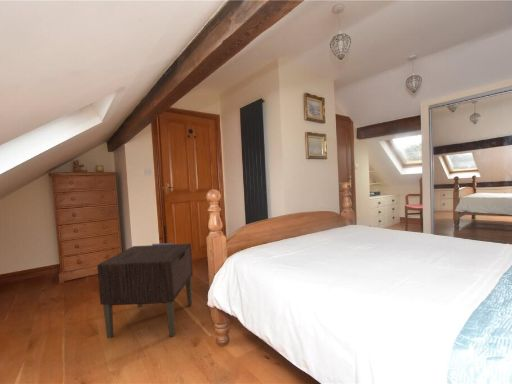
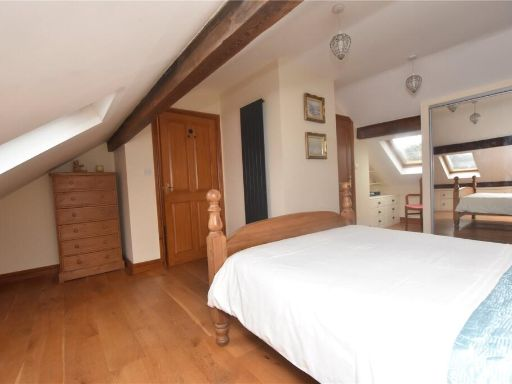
- nightstand (153, 284)
